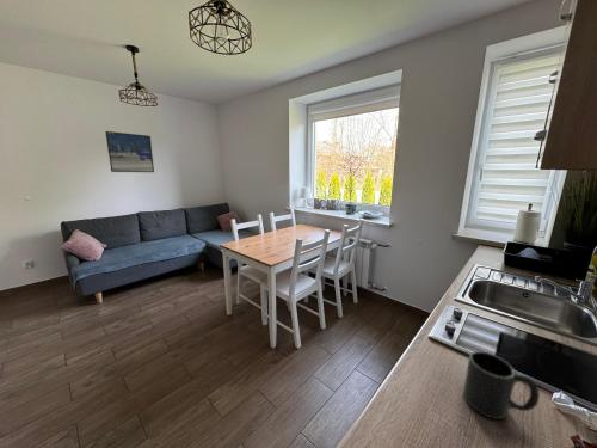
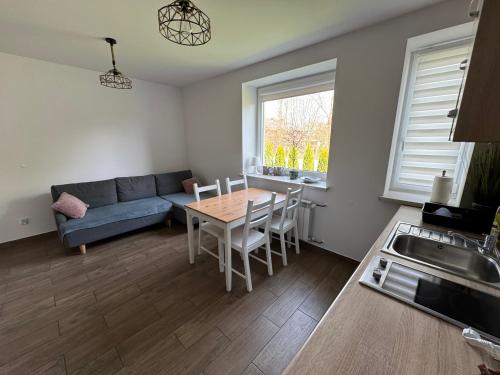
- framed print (131, 153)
- mug (497, 386)
